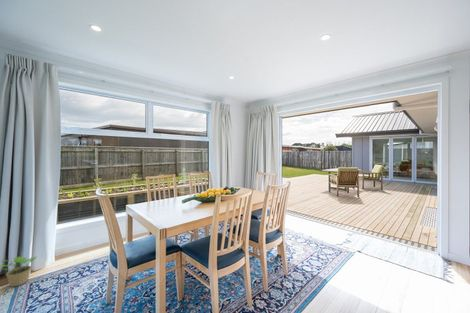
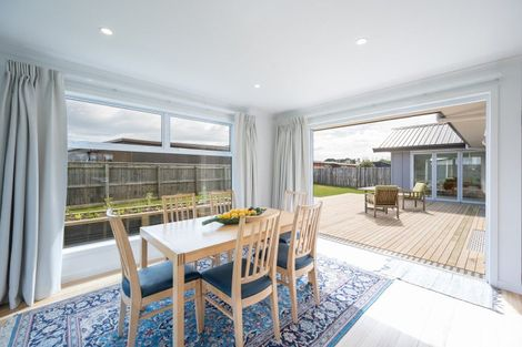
- potted plant (17, 268)
